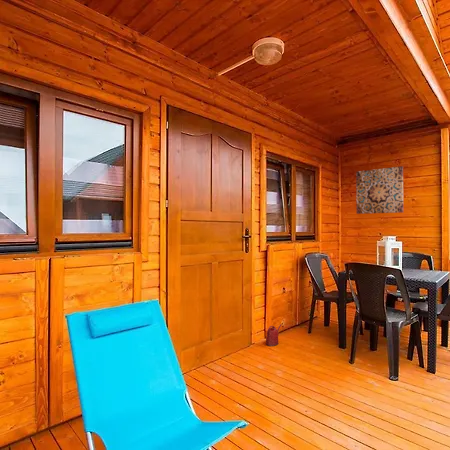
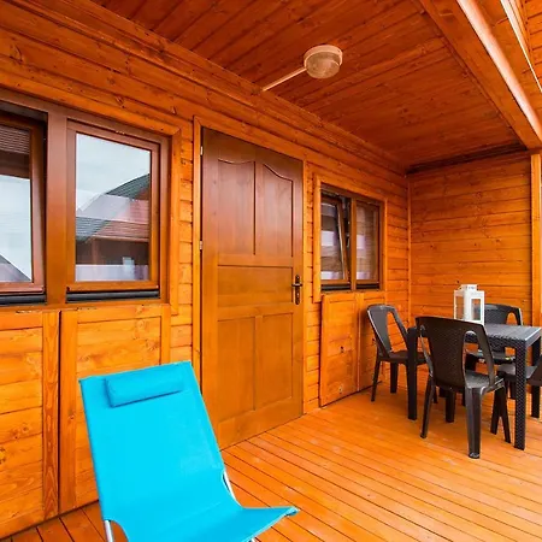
- wall art (378, 191)
- watering can (274, 333)
